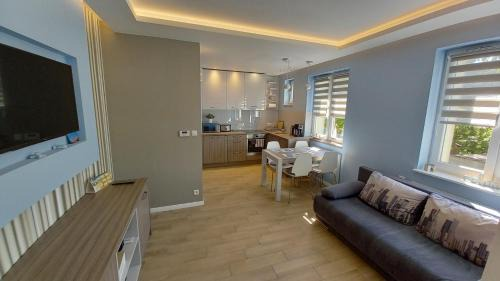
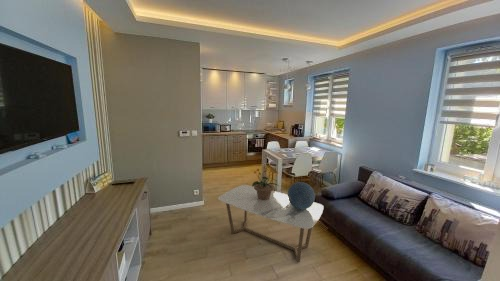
+ potted plant (264, 182)
+ coffee table (269, 218)
+ decorative sphere (301, 195)
